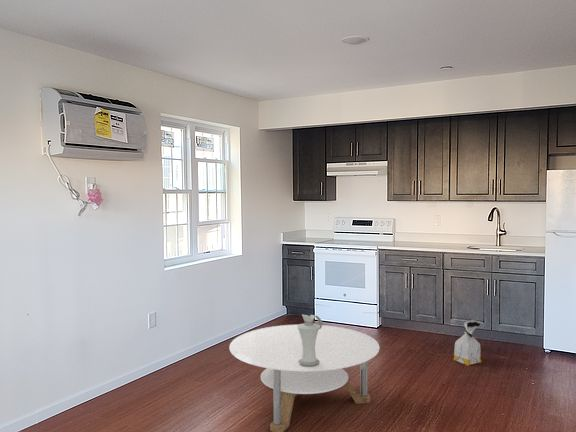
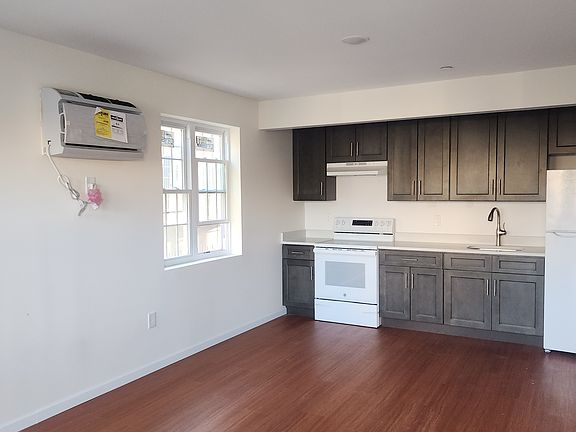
- pitcher (311, 337)
- bag (468, 340)
- round table (304, 373)
